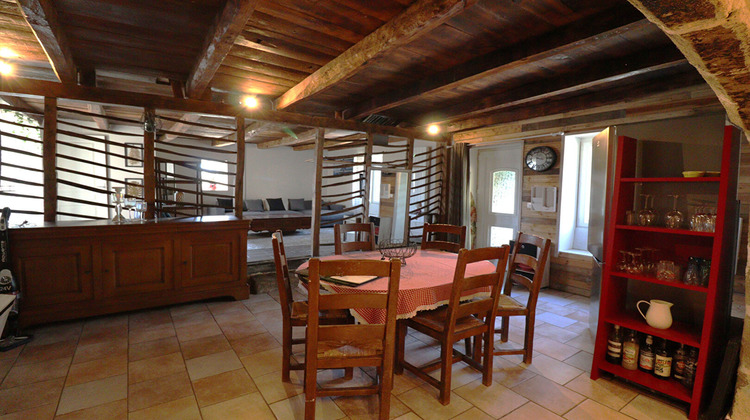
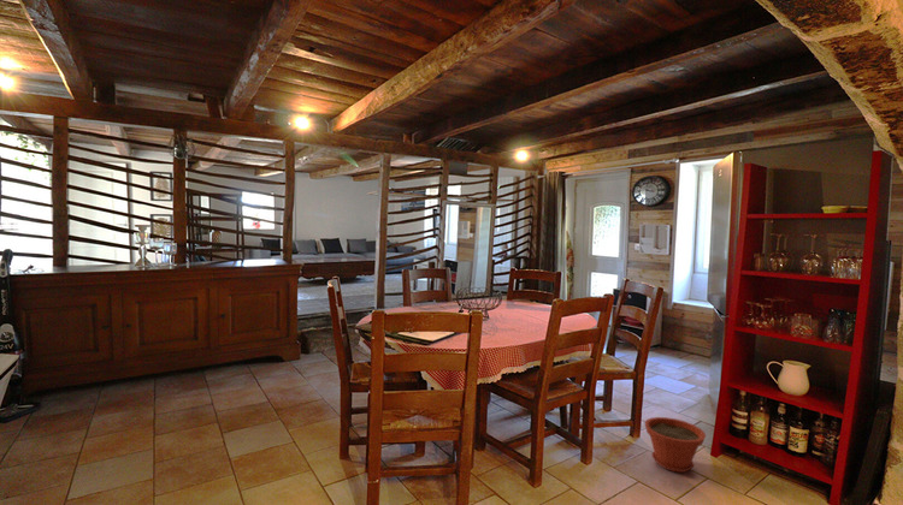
+ plant pot (673, 446)
